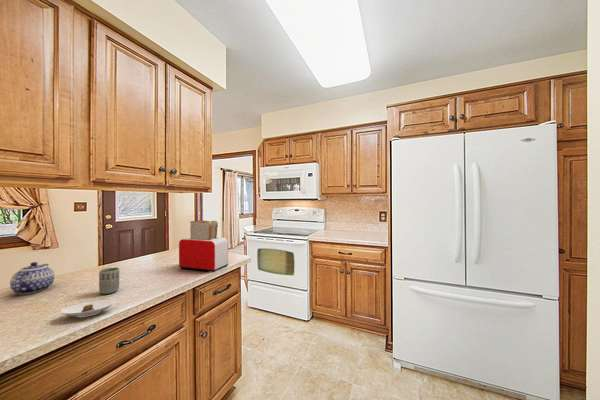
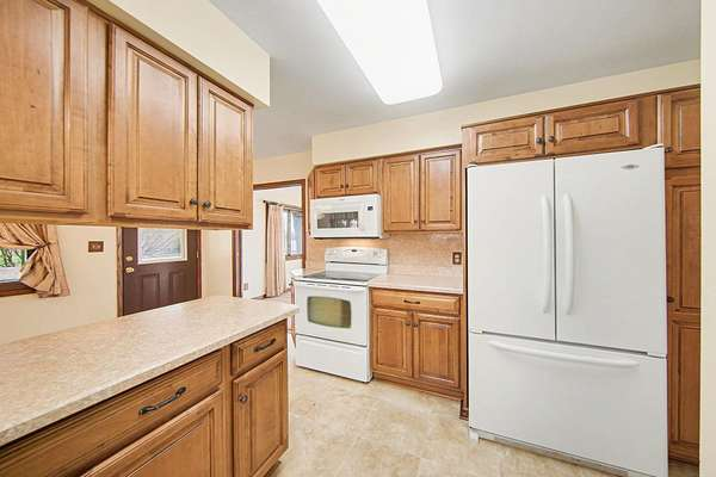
- teapot (33, 276)
- saucer (88, 309)
- cup (109, 280)
- toaster (202, 243)
